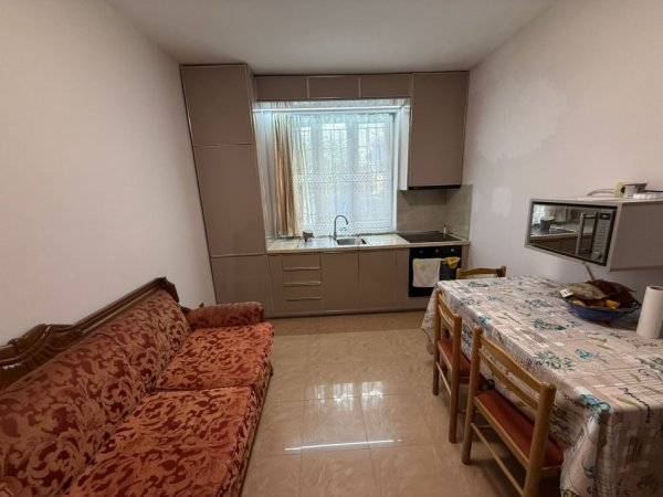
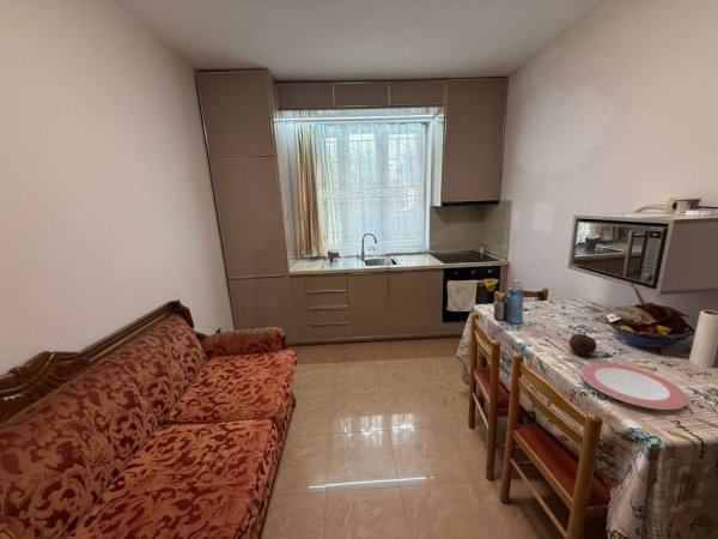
+ plate (628, 384)
+ bottle (509, 299)
+ fruit (582, 343)
